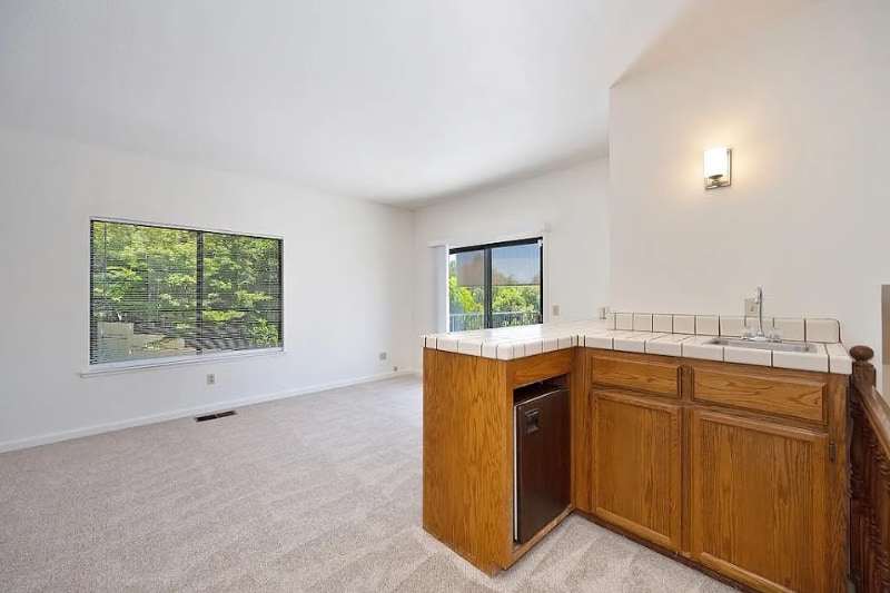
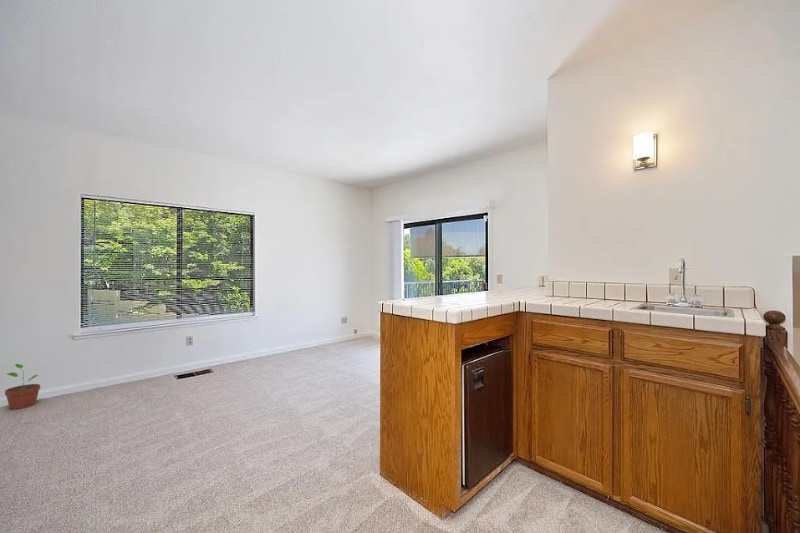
+ potted plant (23, 385)
